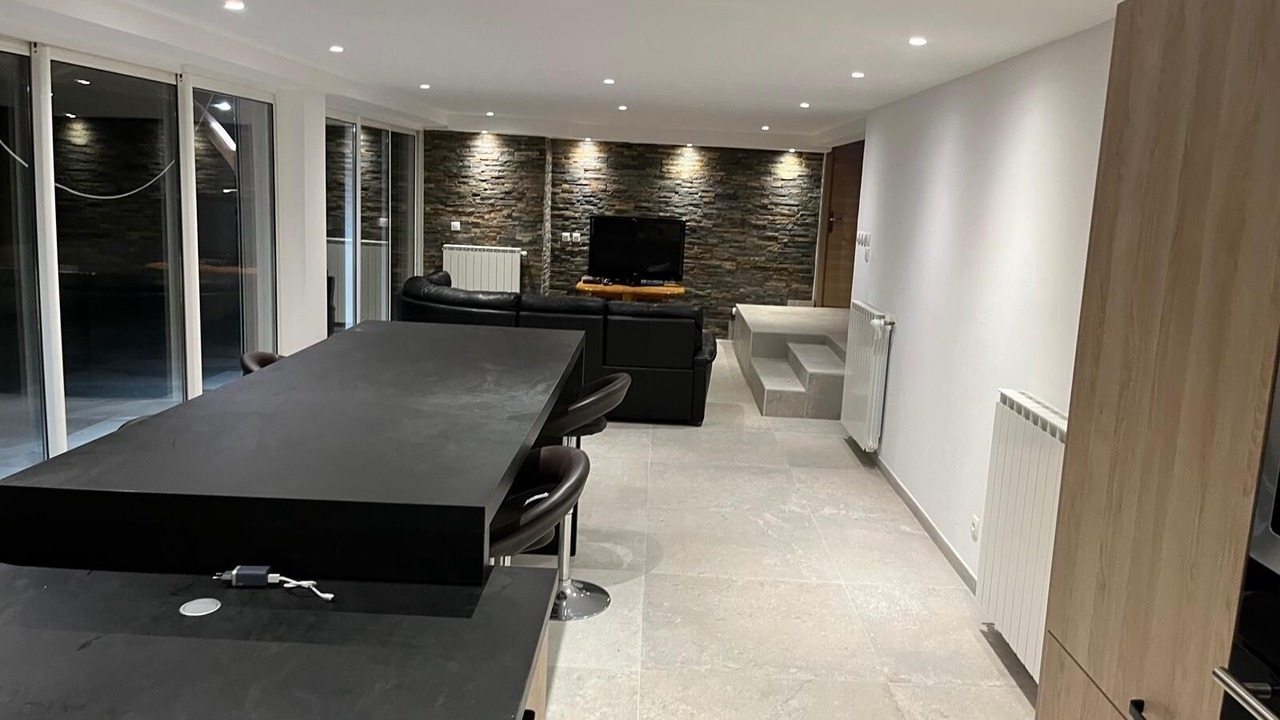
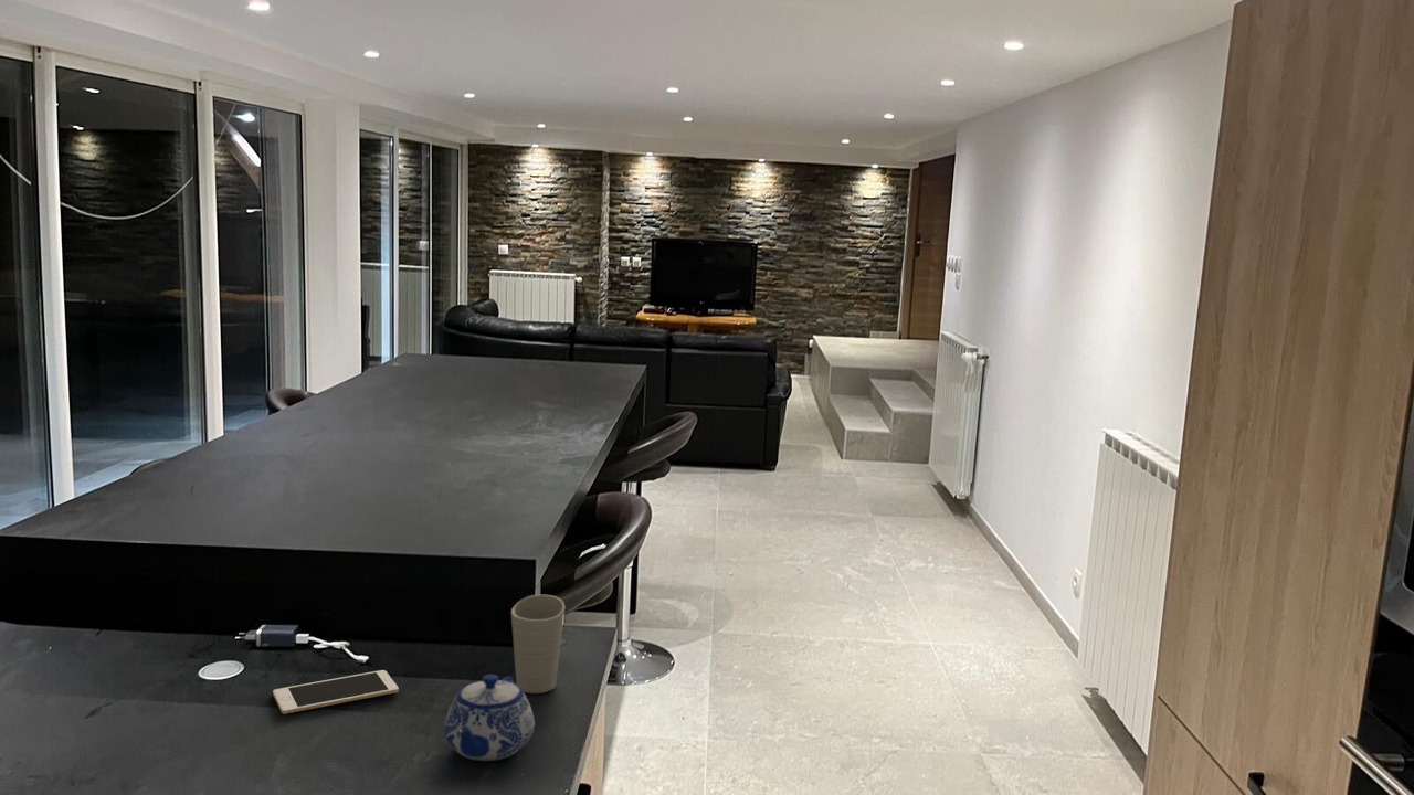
+ cell phone (336, 690)
+ cup (537, 644)
+ teapot (487, 714)
